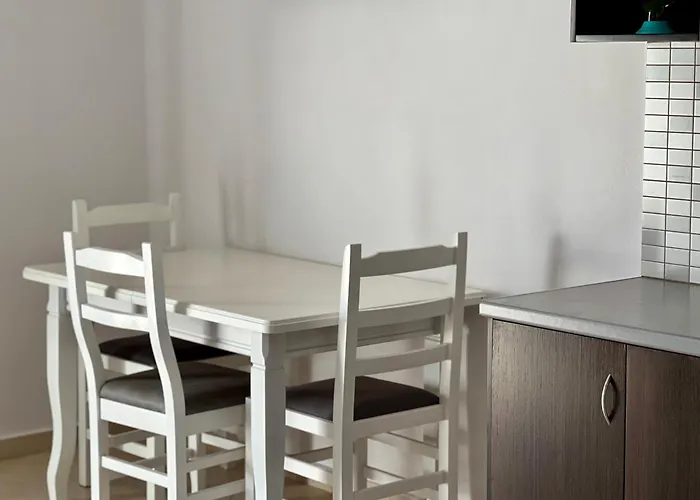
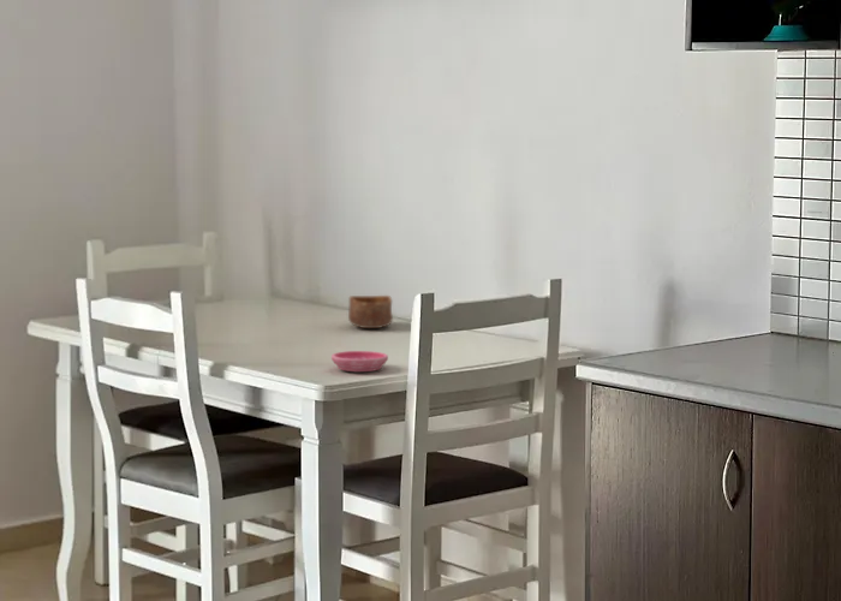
+ saucer (359, 361)
+ bowl (370, 311)
